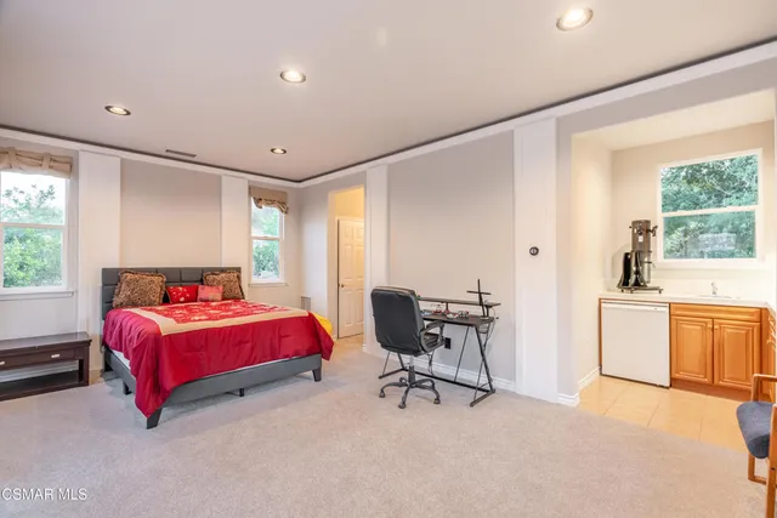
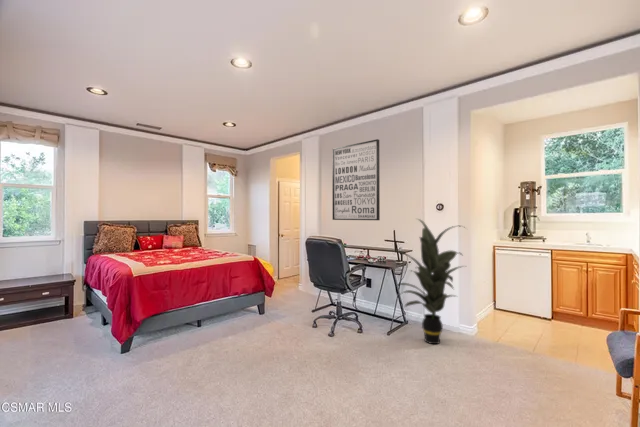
+ wall art (354, 182)
+ indoor plant (429, 278)
